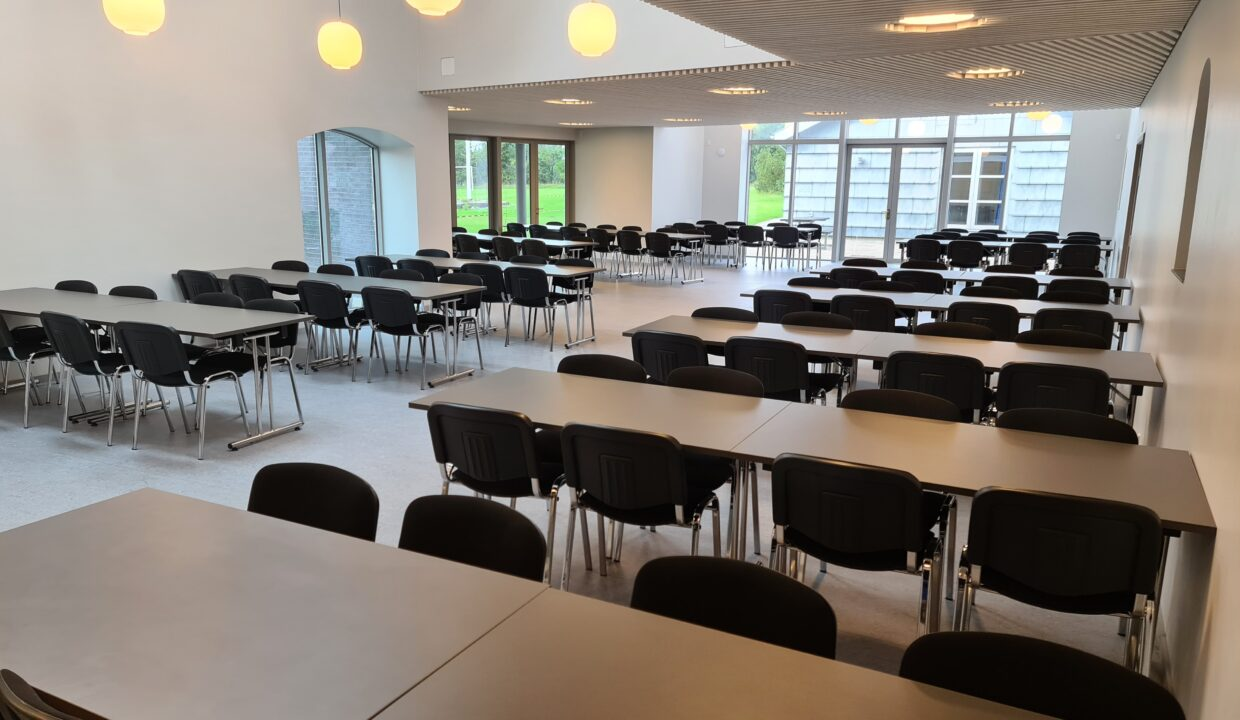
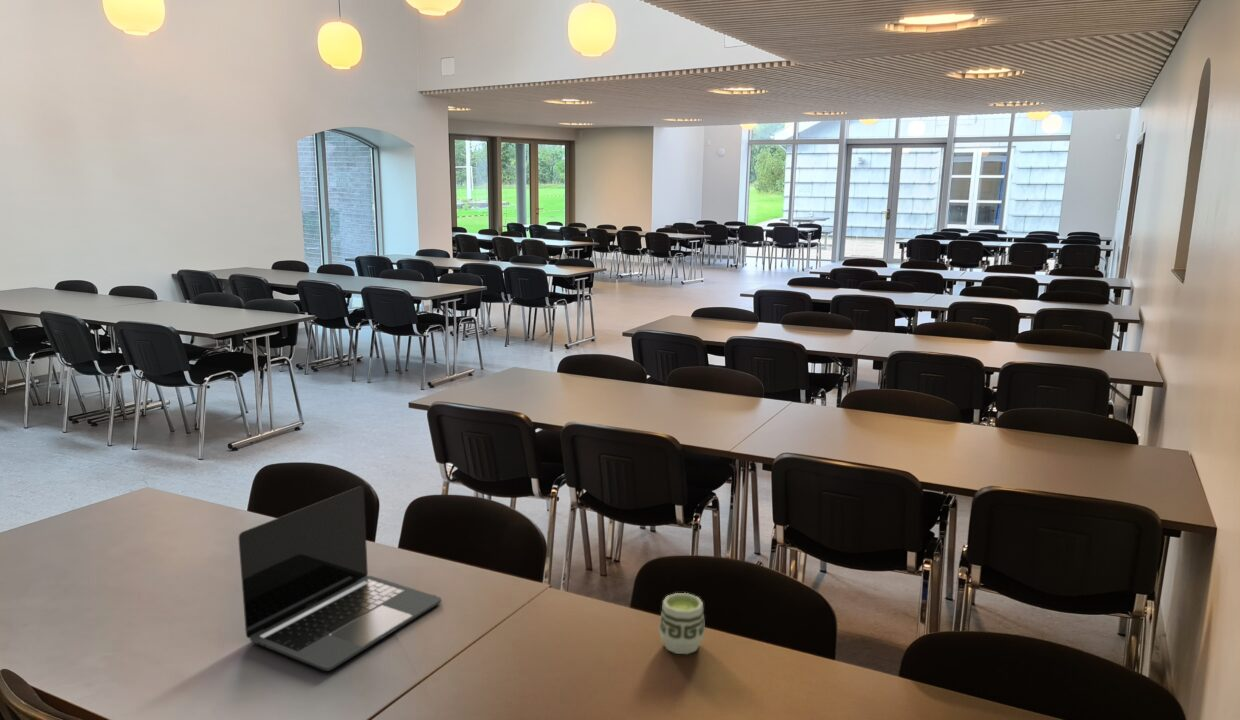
+ cup (682, 623)
+ laptop (346, 570)
